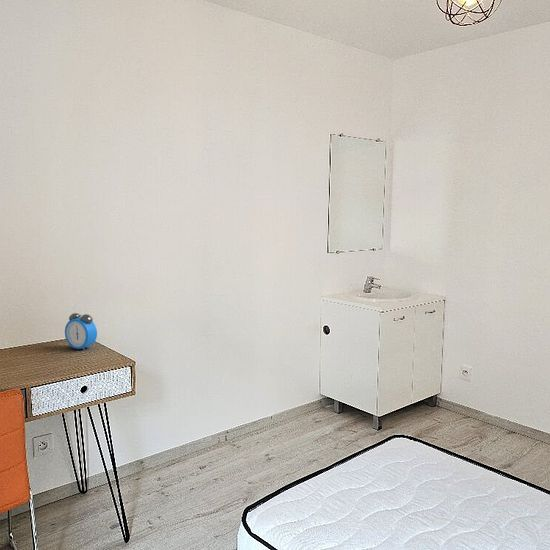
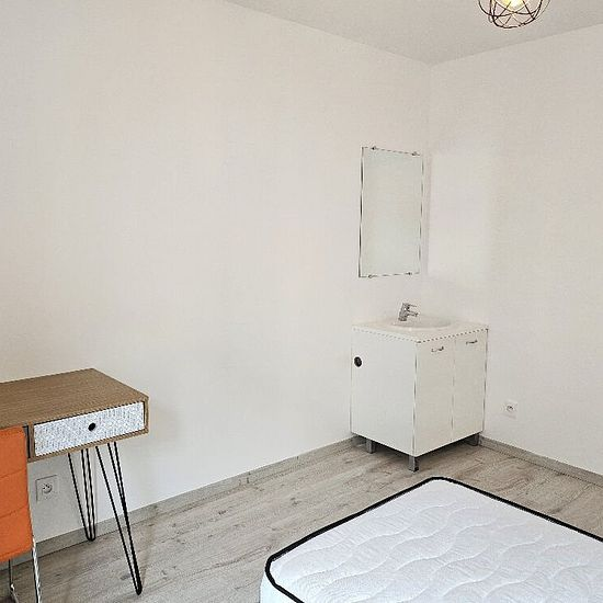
- alarm clock (80, 330)
